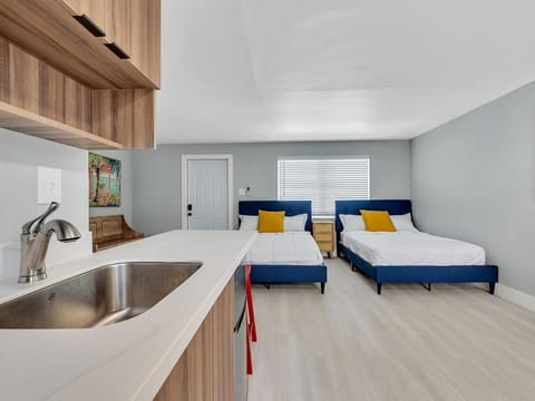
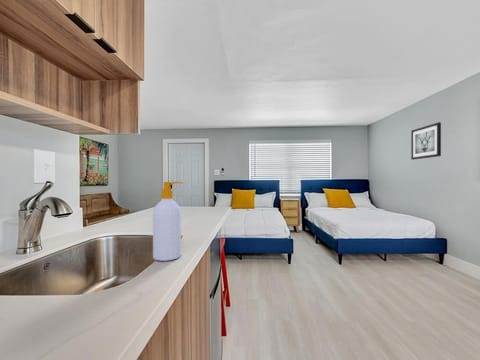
+ soap bottle (168, 219)
+ wall art (424, 142)
